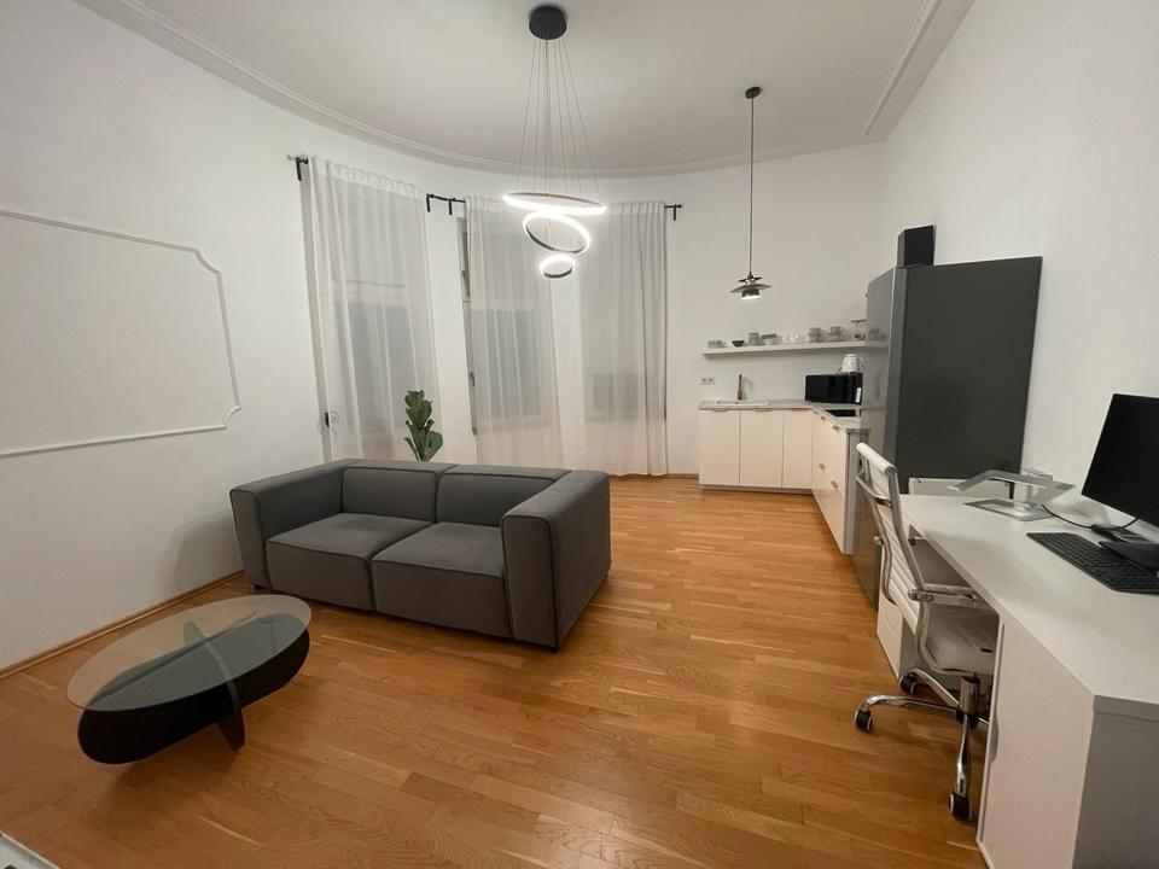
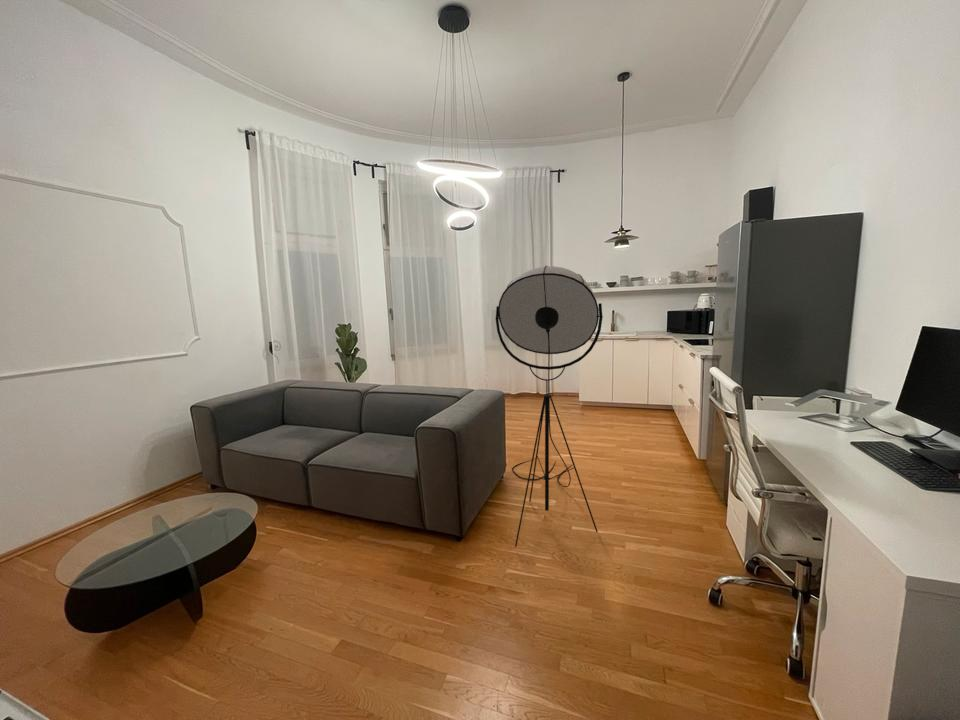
+ floor lamp (548, 385)
